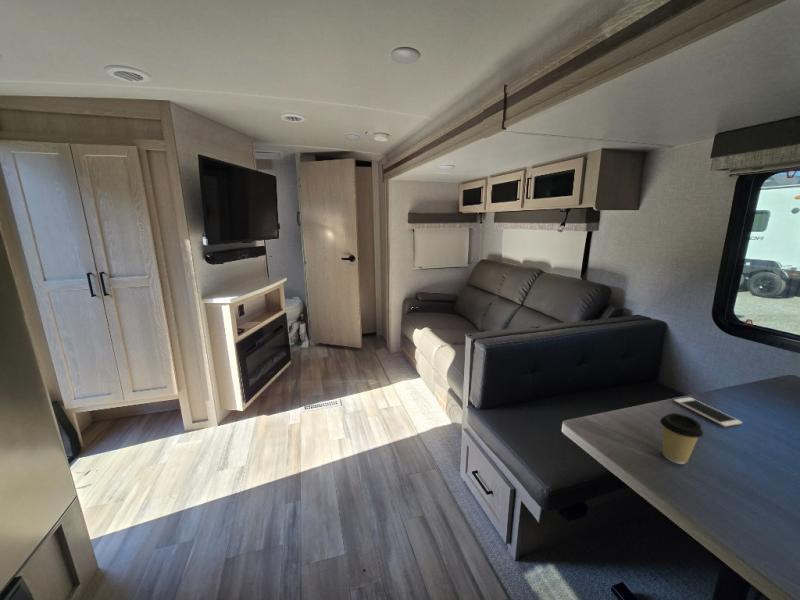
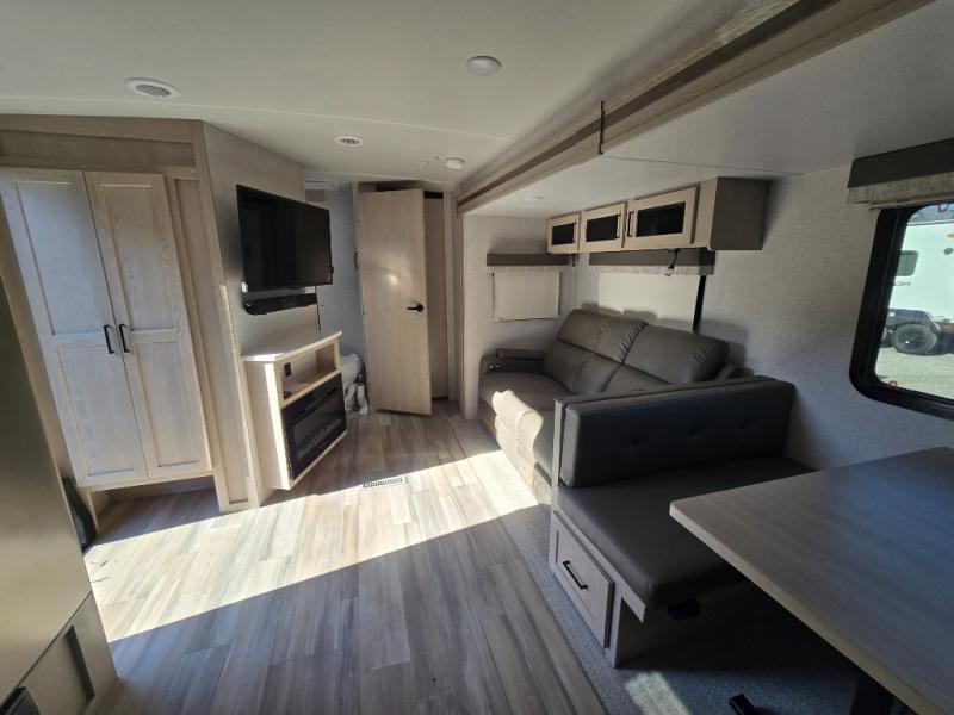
- cell phone (705, 410)
- coffee cup (678, 439)
